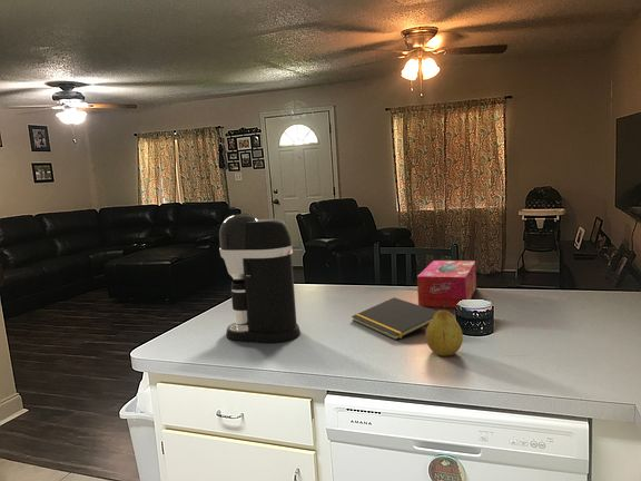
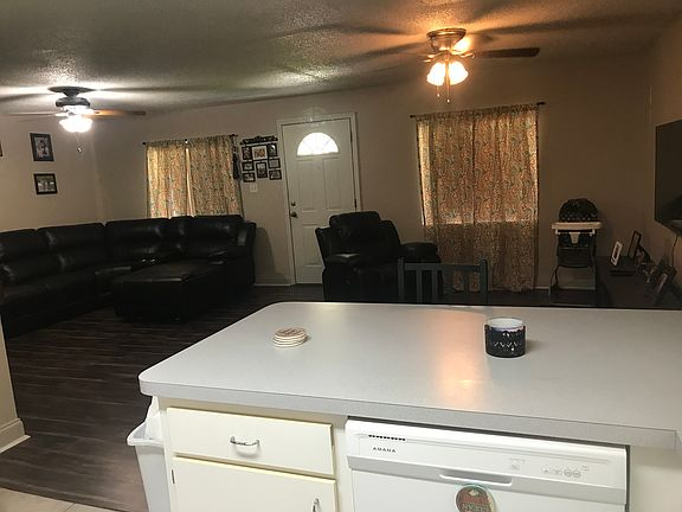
- coffee maker (258, 275)
- fruit (443, 328)
- tissue box (448, 282)
- notepad (395, 316)
